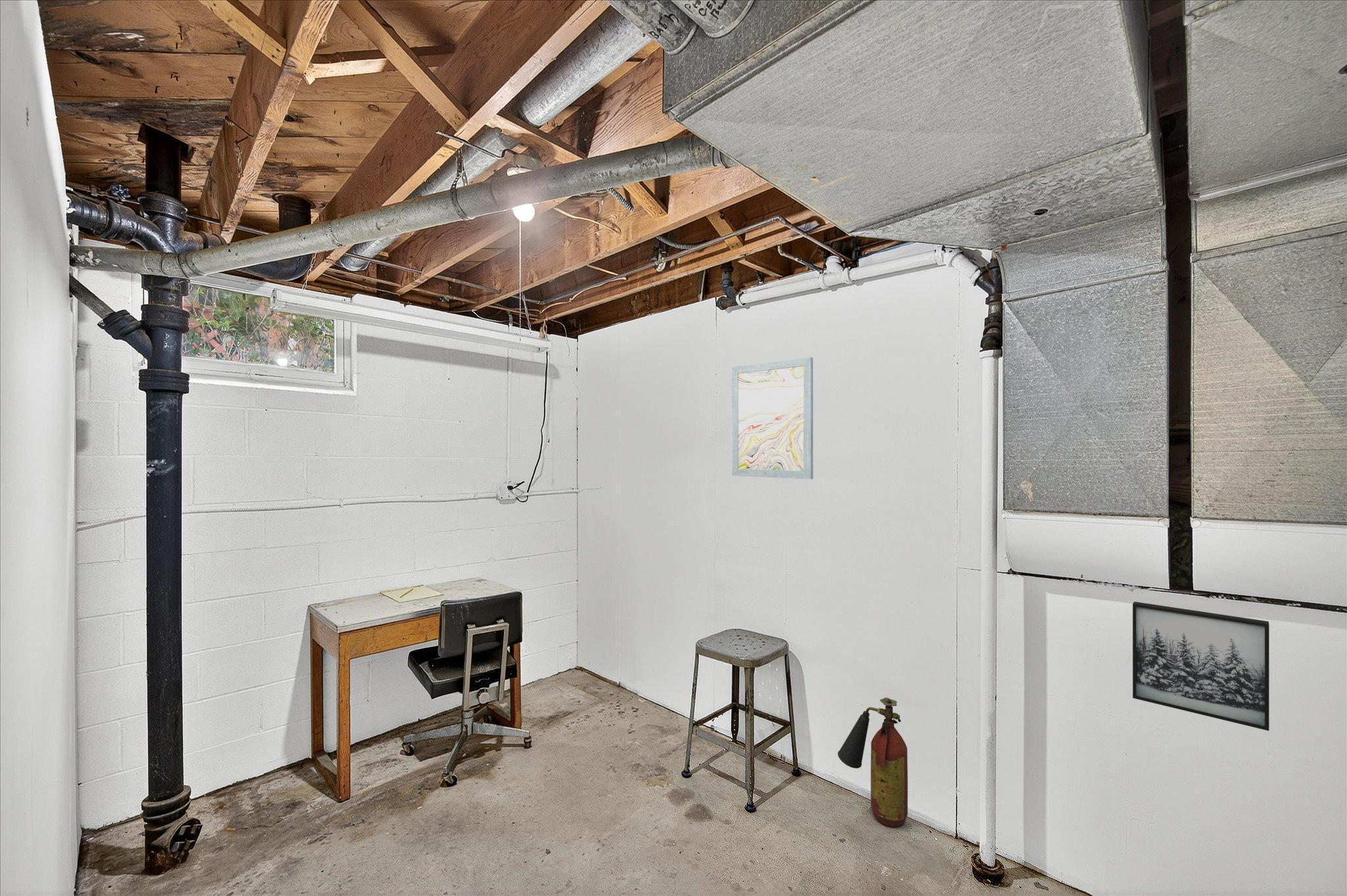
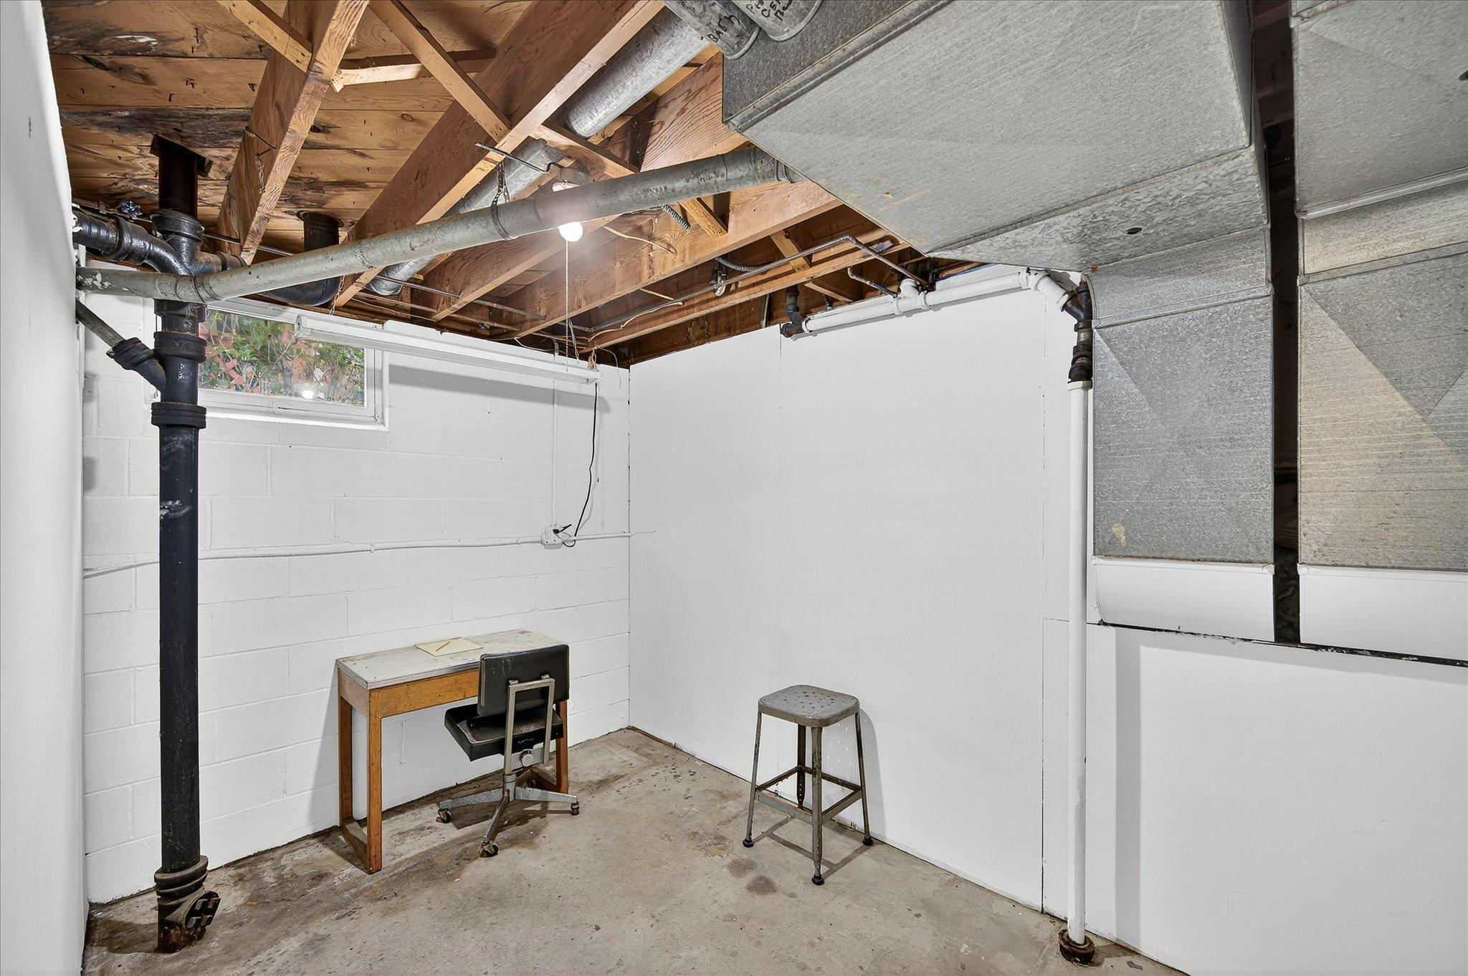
- wall art (1196, 661)
- wall art (770, 419)
- fire extinguisher (871, 752)
